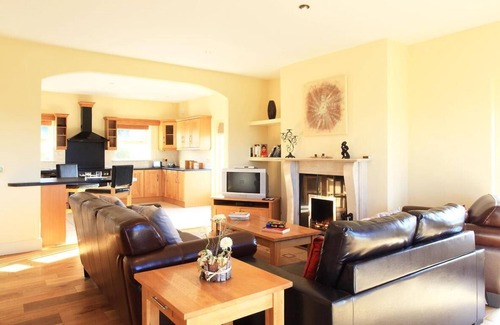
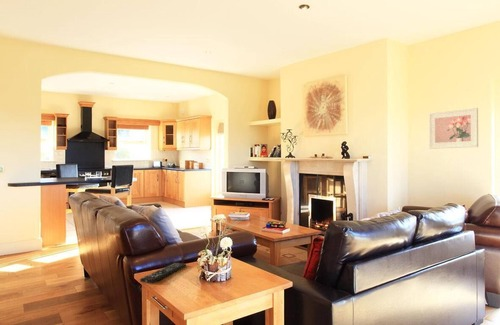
+ remote control (164, 271)
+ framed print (452, 129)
